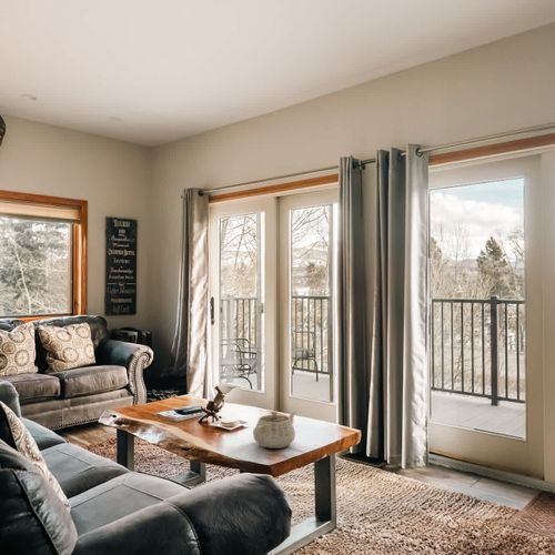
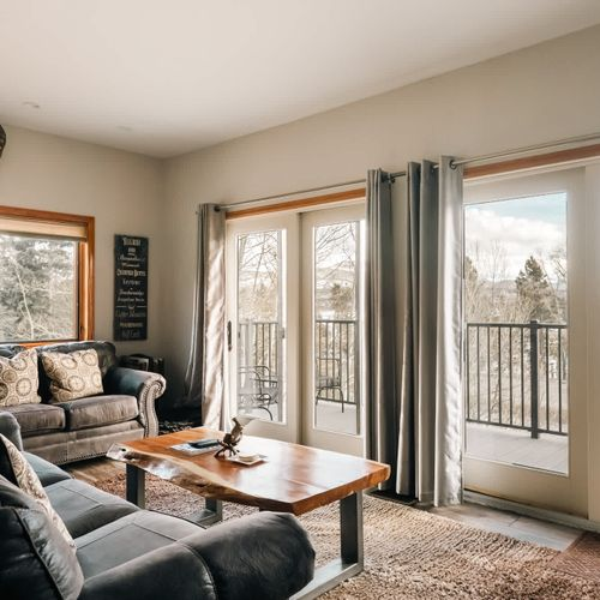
- teapot (275, 427)
